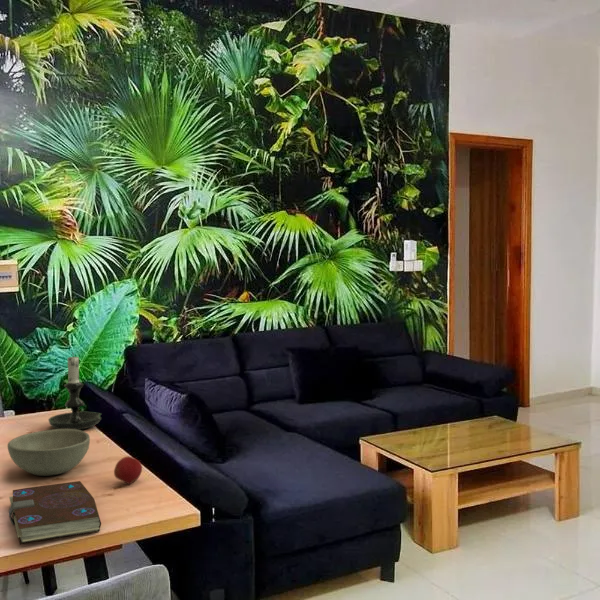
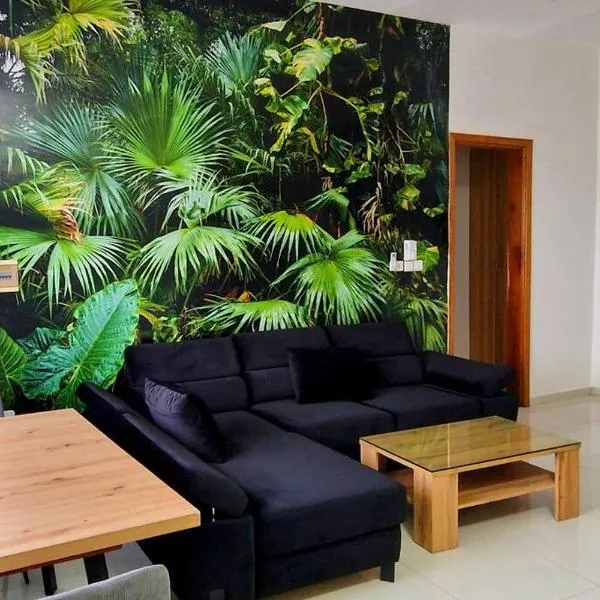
- book (53, 508)
- apple (128, 470)
- candle holder (74, 389)
- bowl (49, 455)
